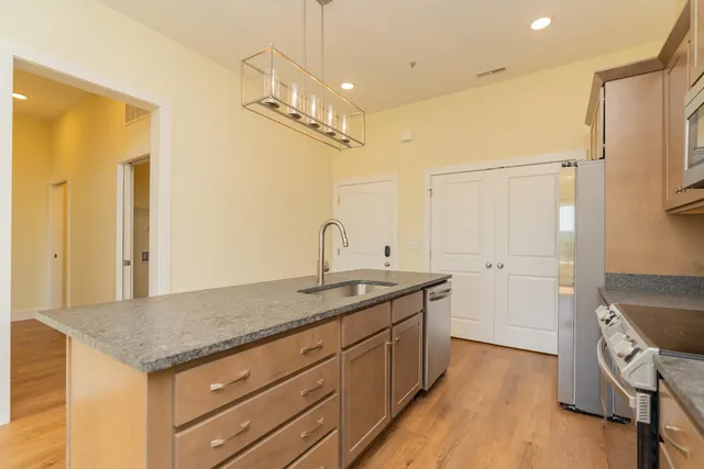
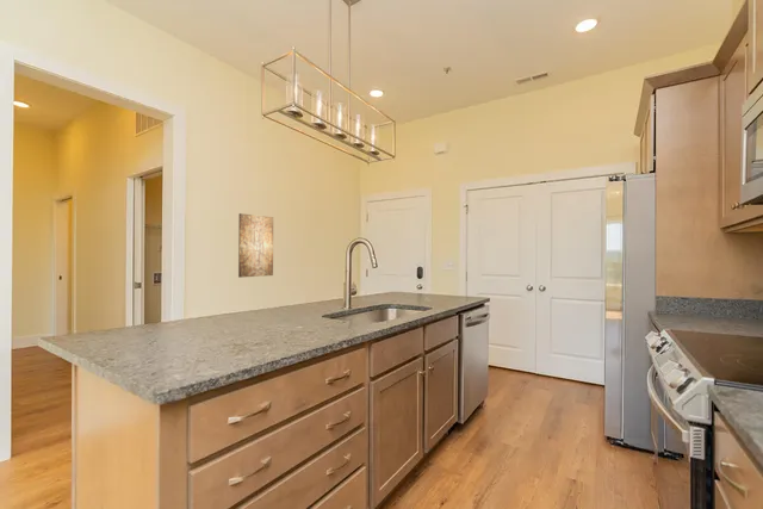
+ wall art (256, 246)
